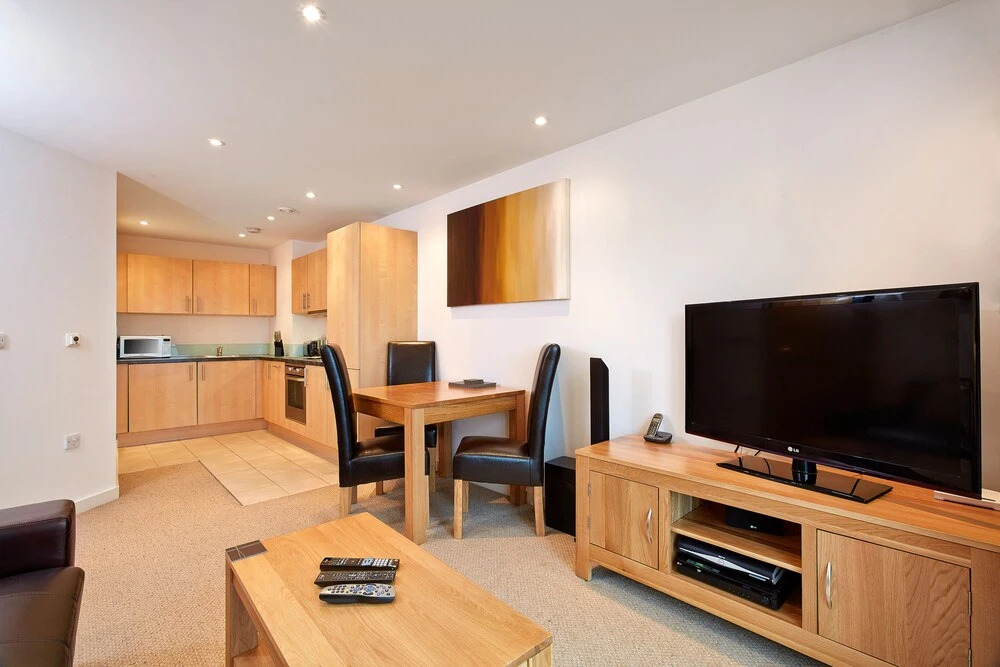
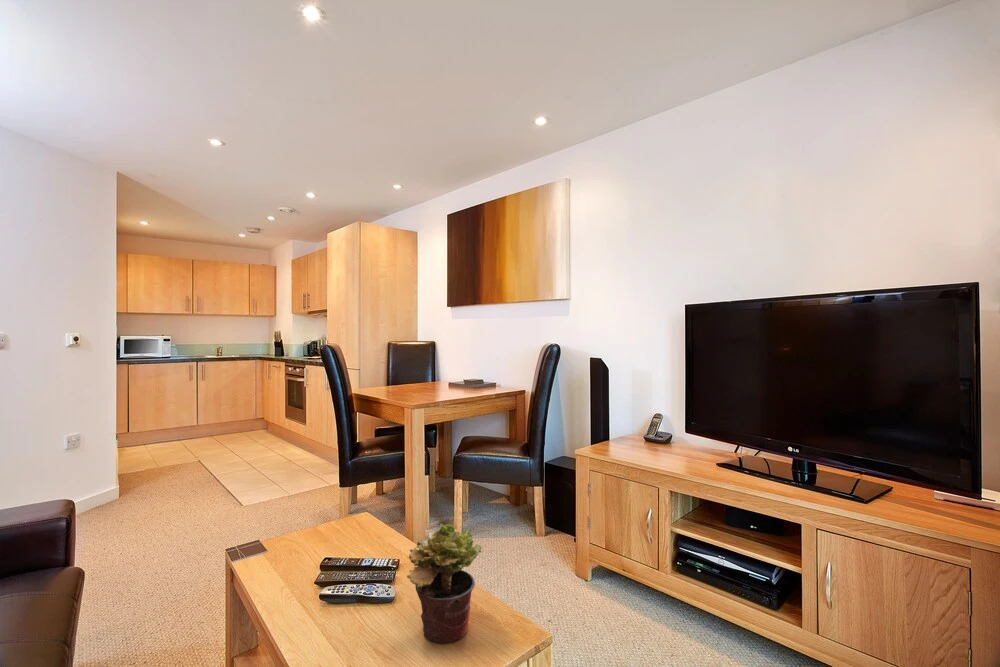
+ potted plant (446, 573)
